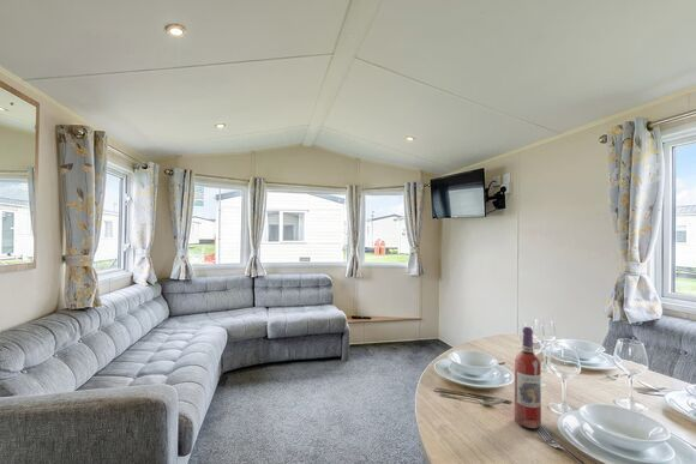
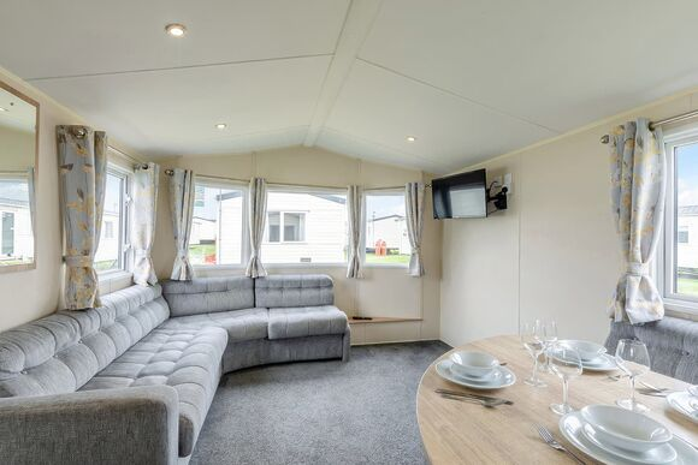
- wine bottle (527, 375)
